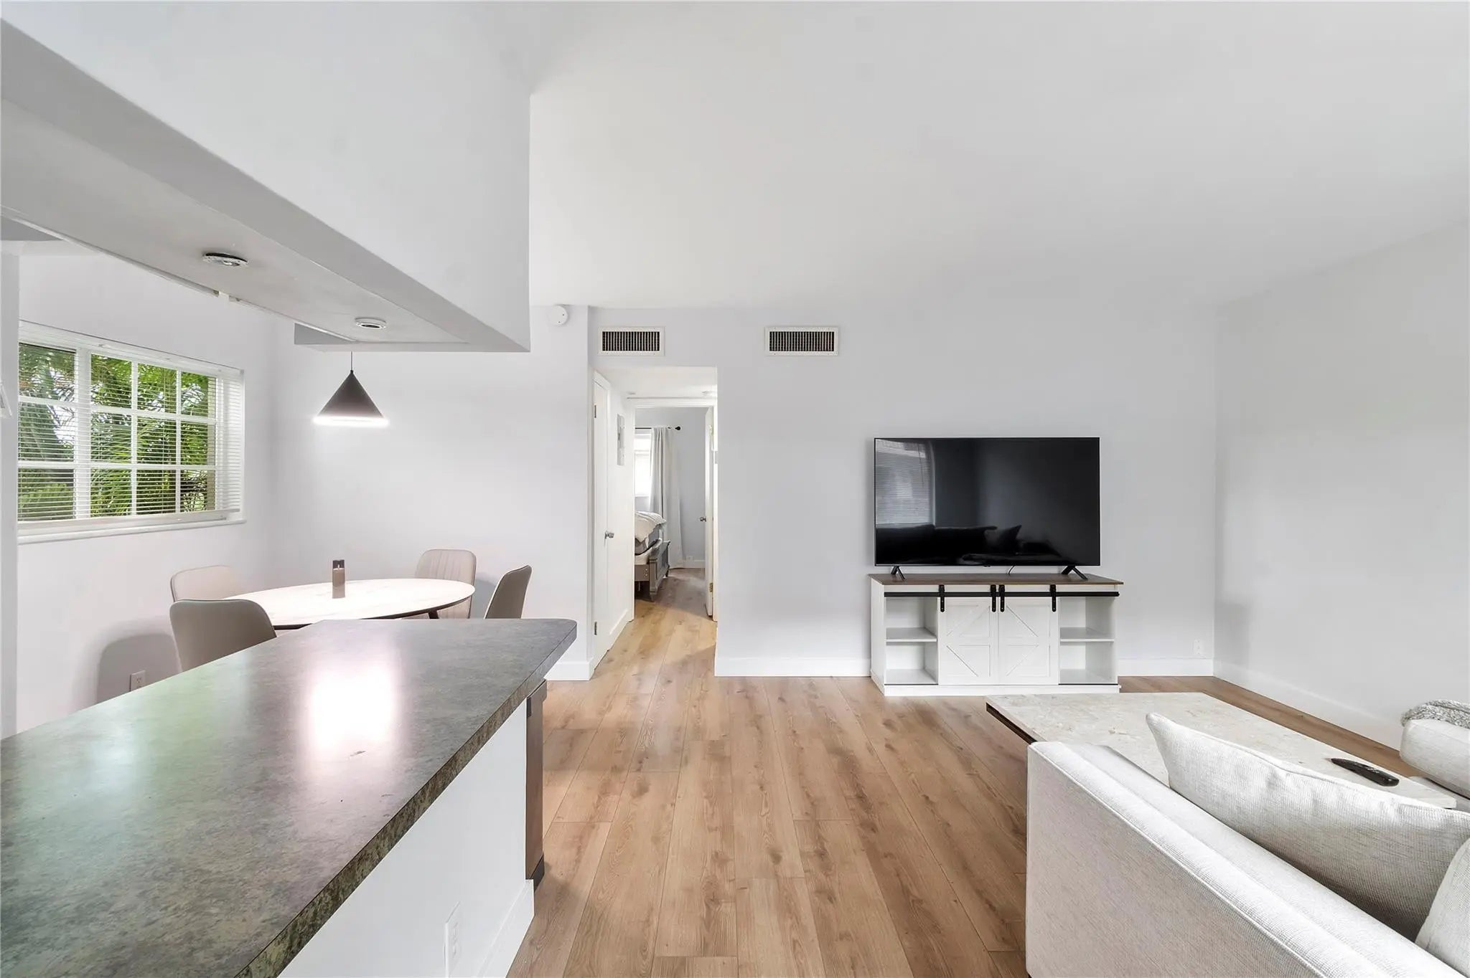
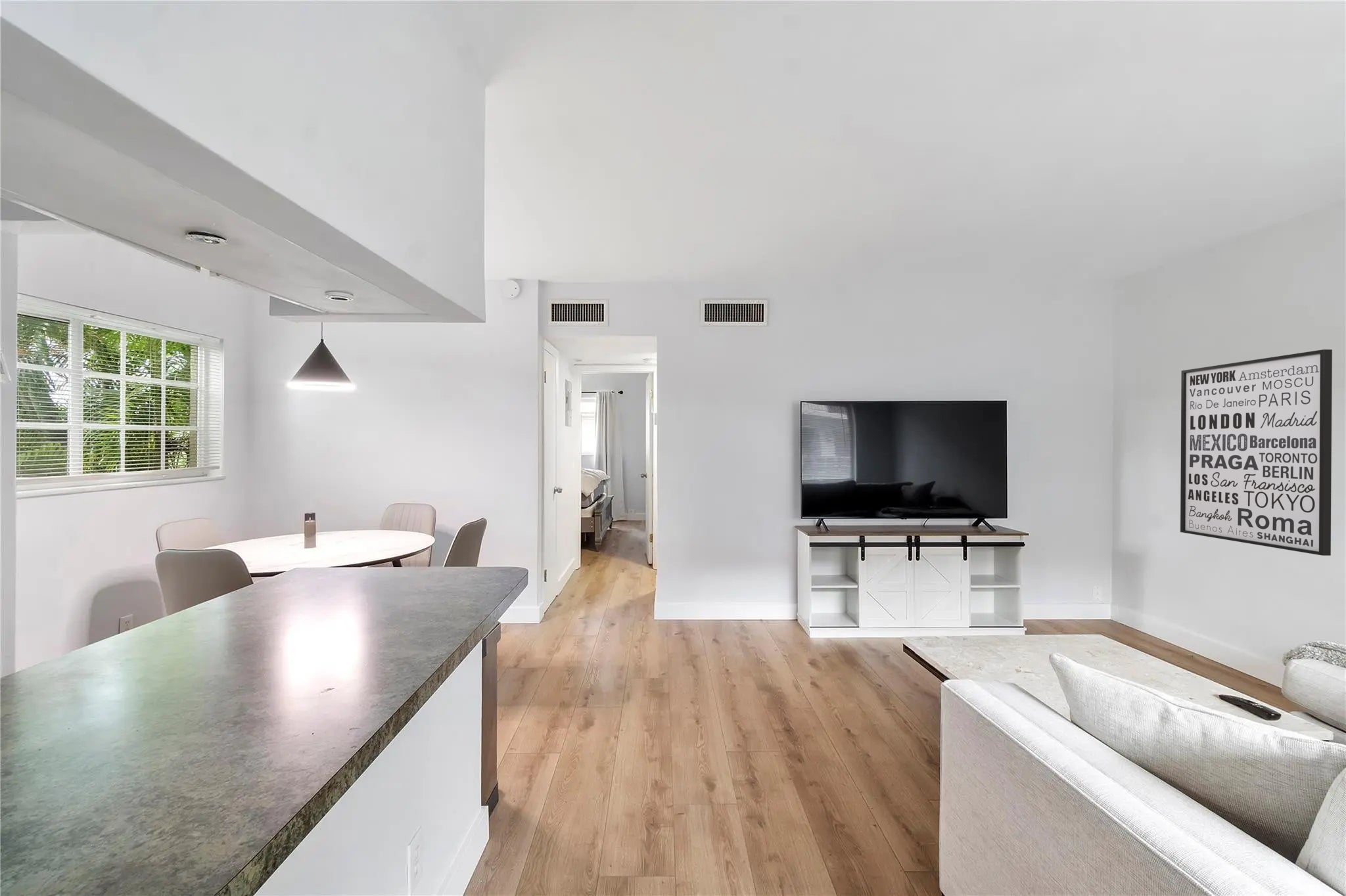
+ wall art (1247, 451)
